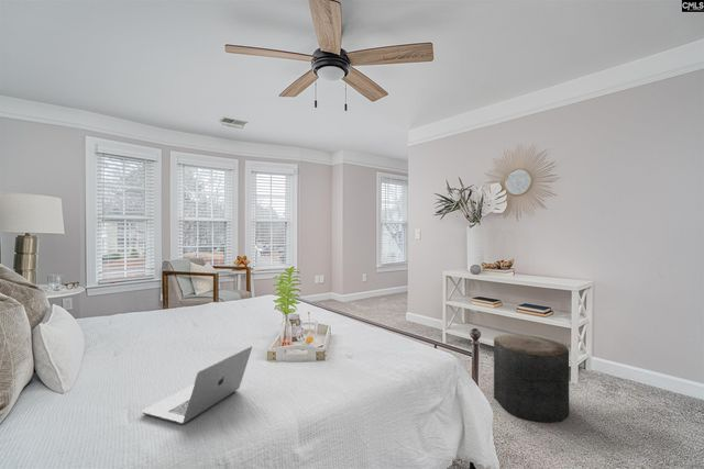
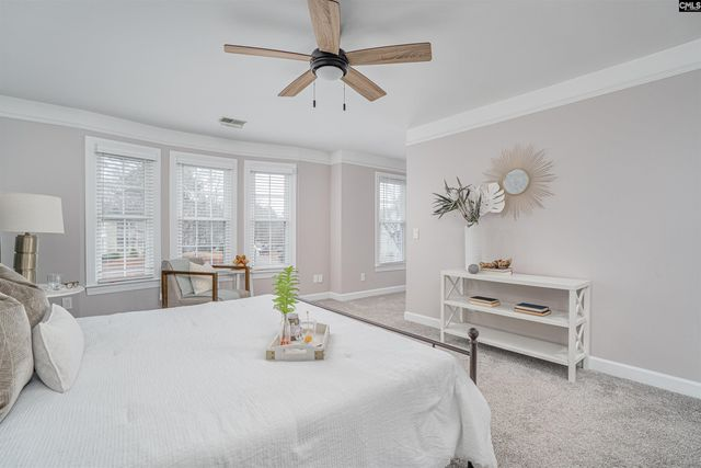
- stool (529, 373)
- laptop (200, 378)
